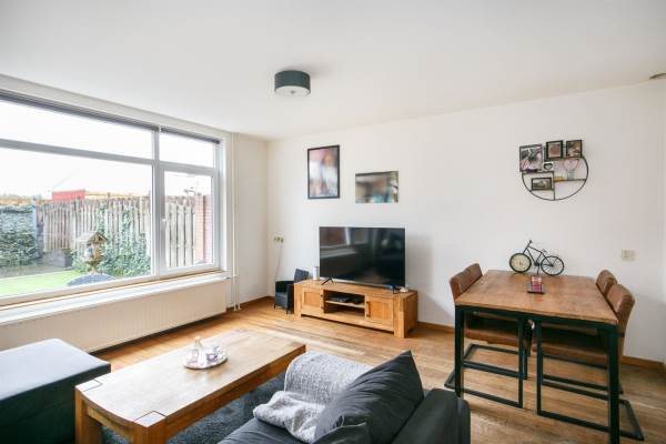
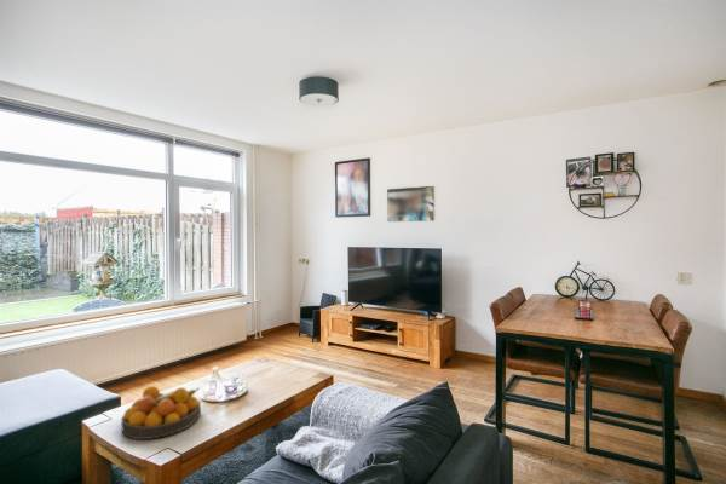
+ fruit bowl (162, 405)
